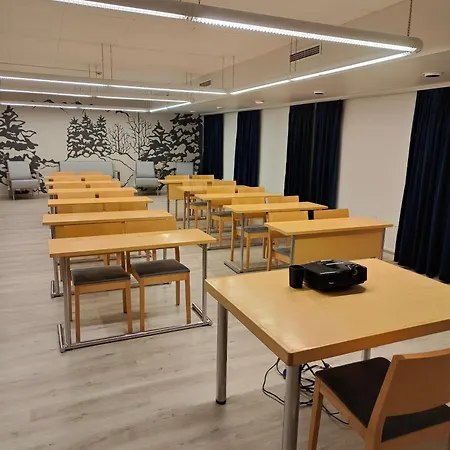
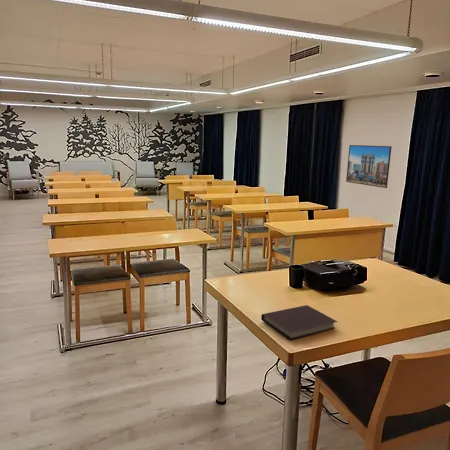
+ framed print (367, 165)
+ notebook (298, 320)
